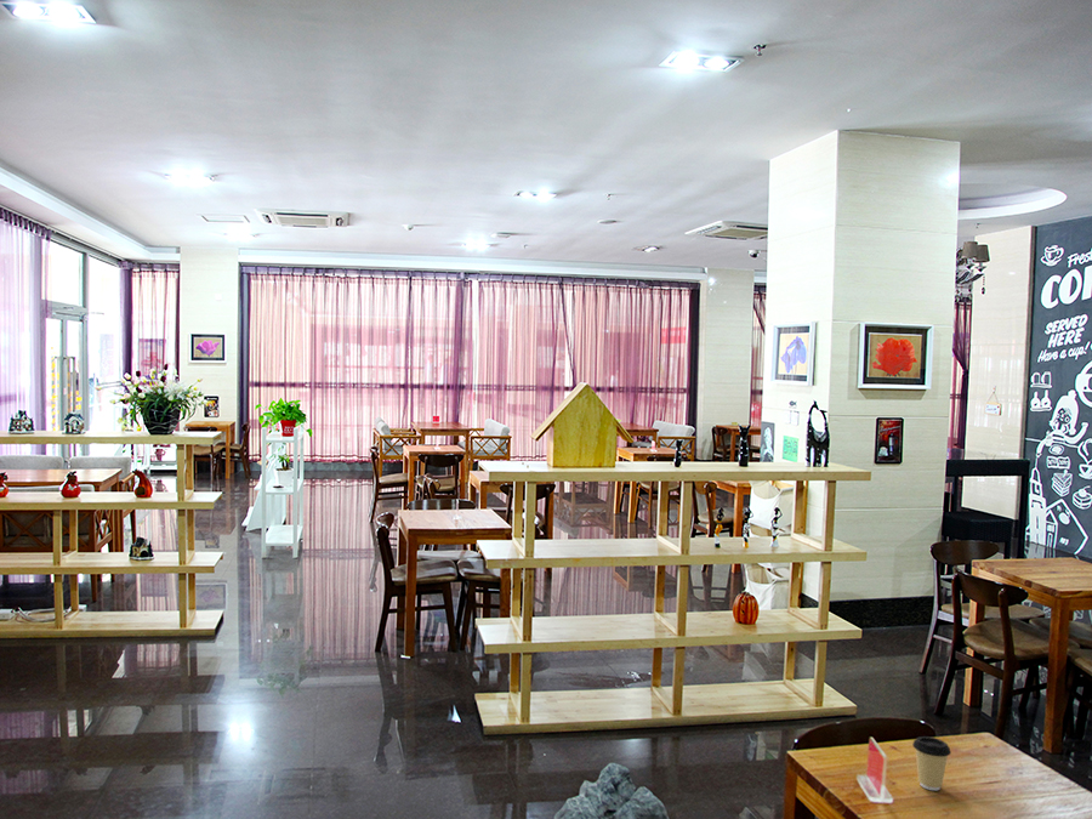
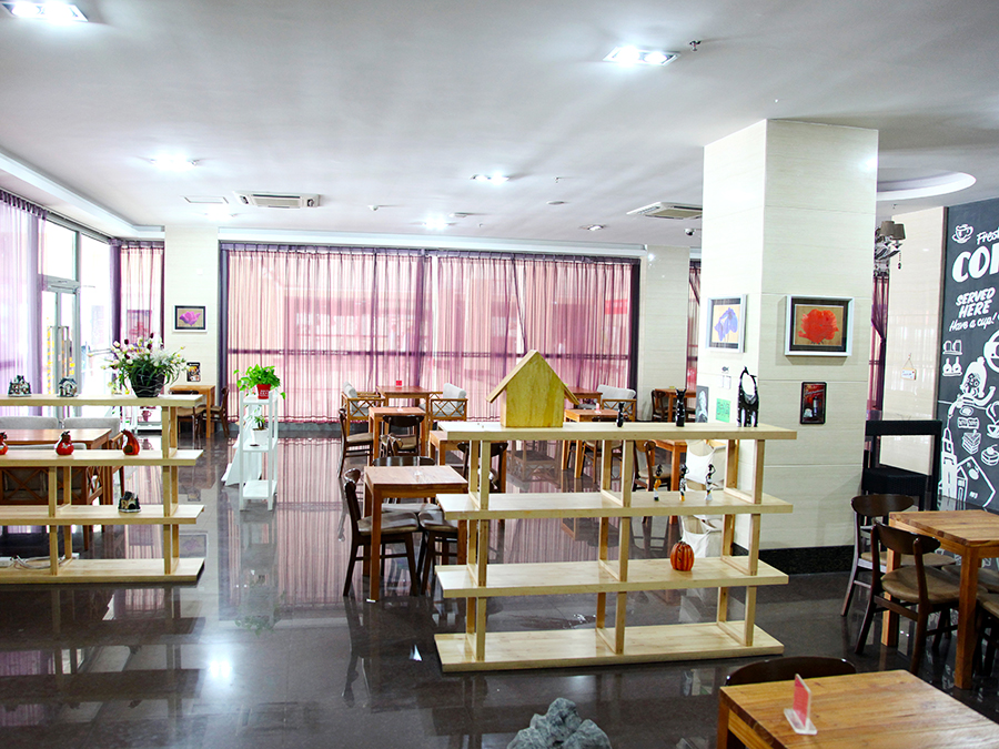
- coffee cup (931, 763)
